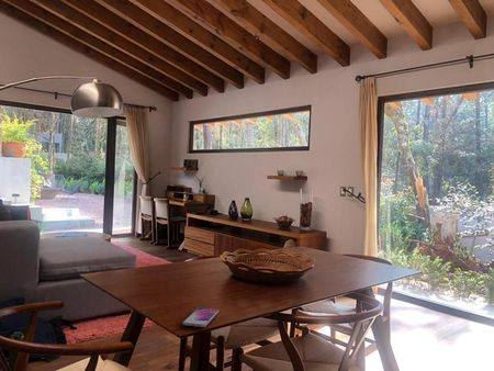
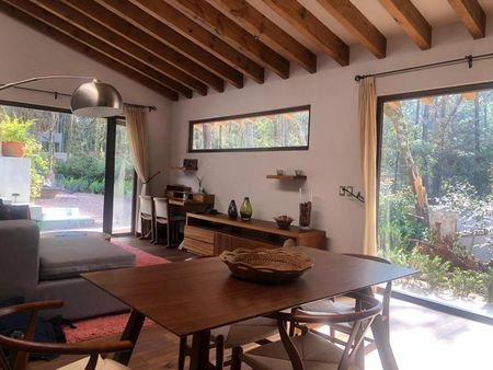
- smartphone (201, 316)
